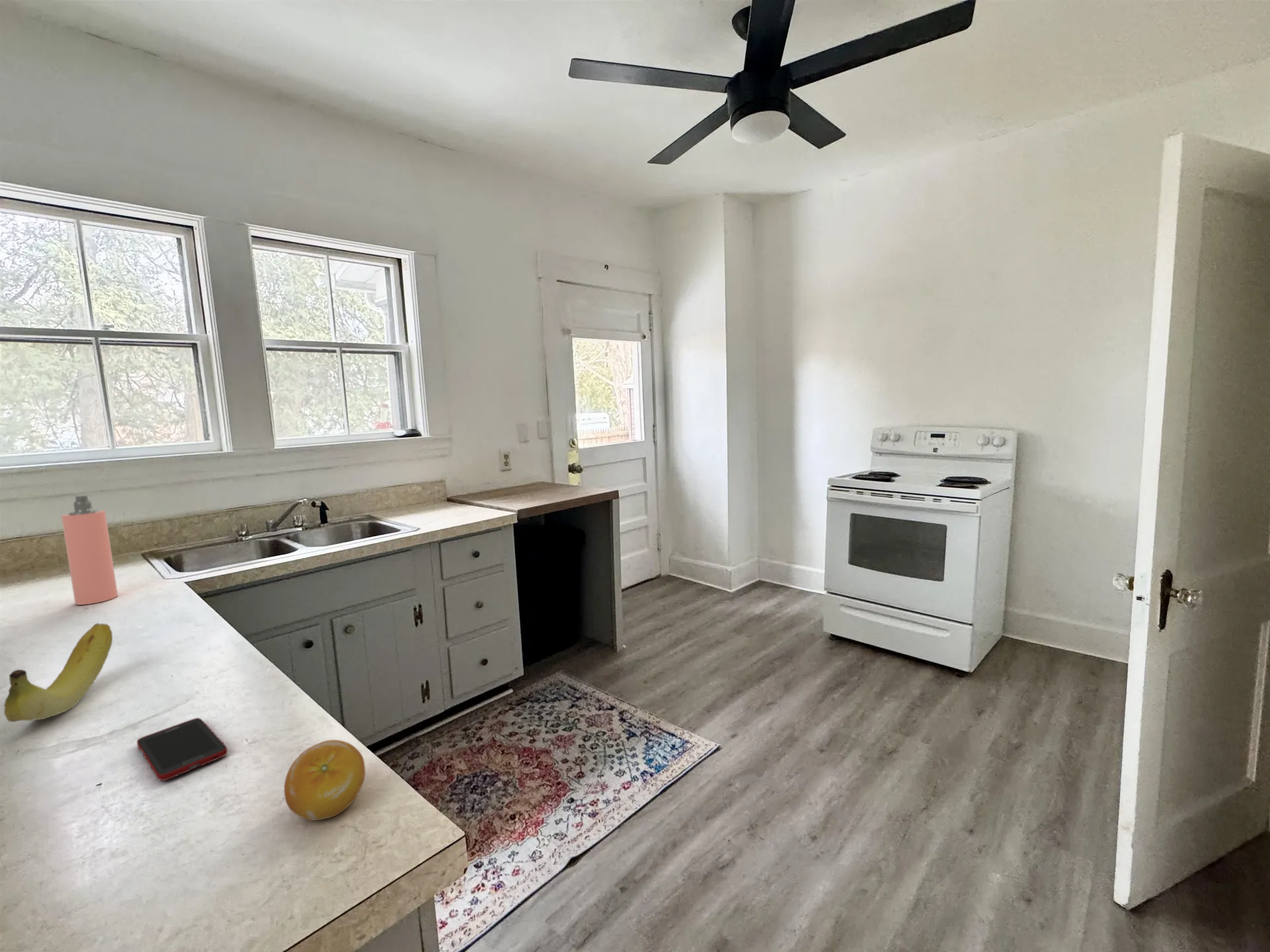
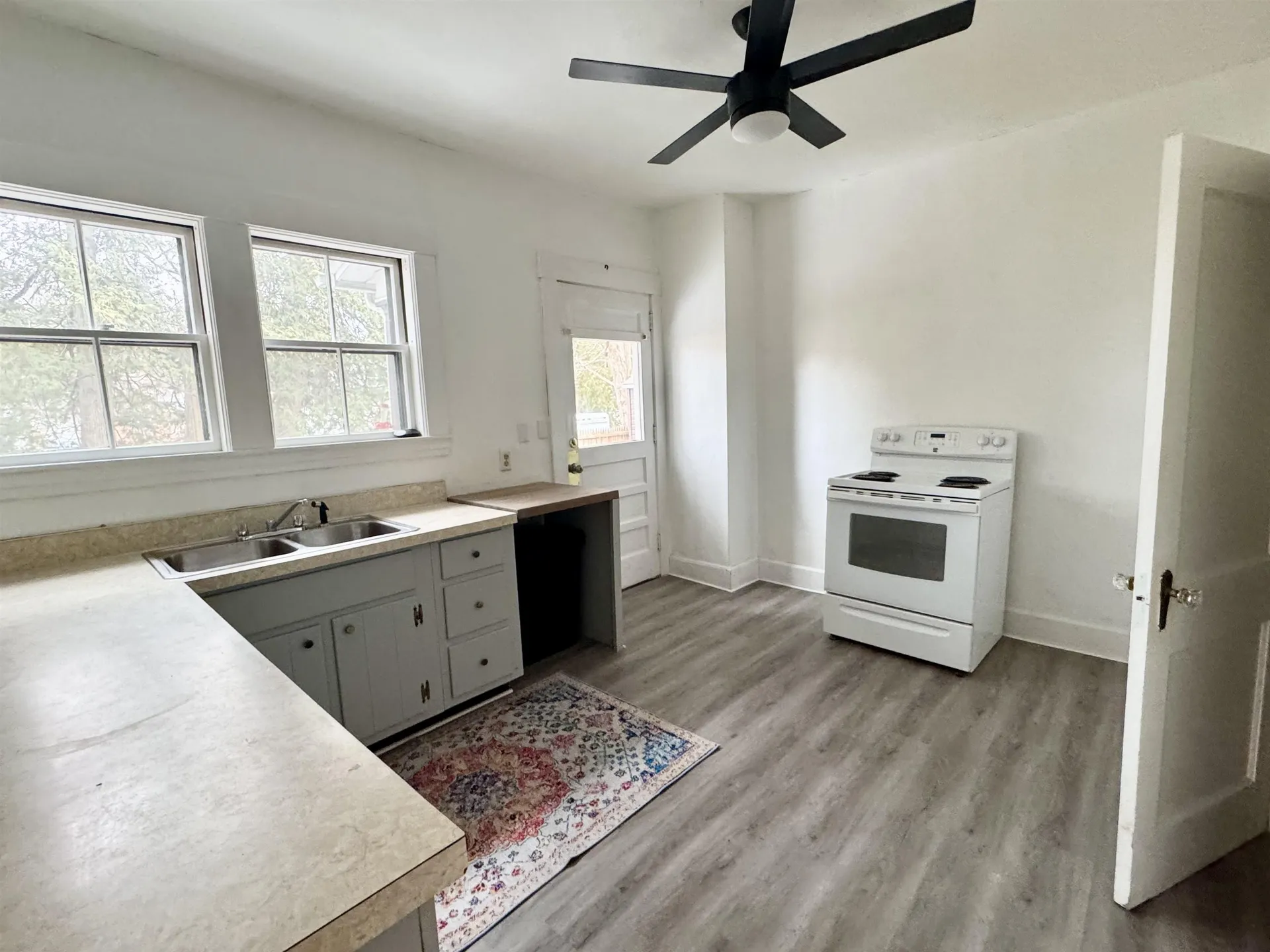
- fruit (65, 673)
- spray bottle (89, 548)
- cell phone (181, 747)
- fruit (325, 779)
